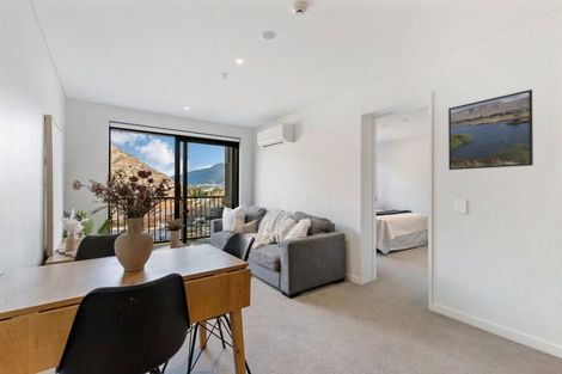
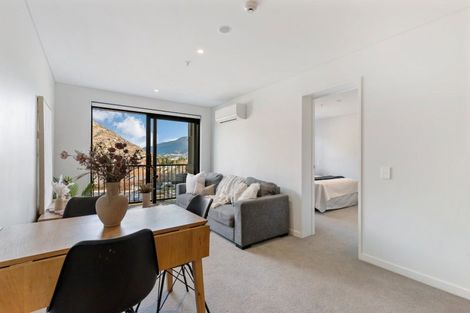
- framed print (485, 134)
